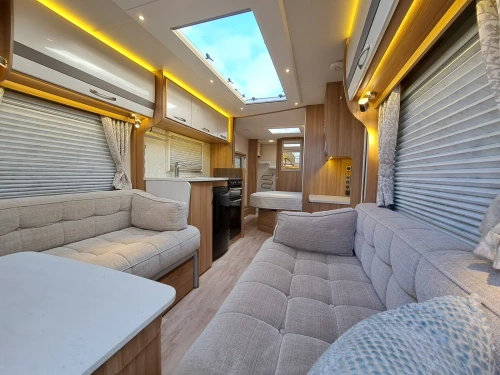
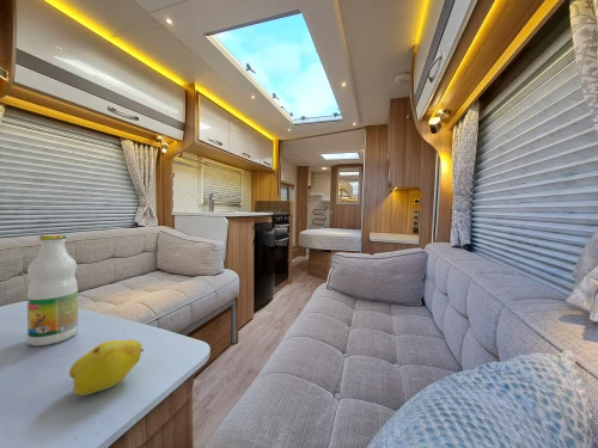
+ bottle (53, 286)
+ fruit (110, 362)
